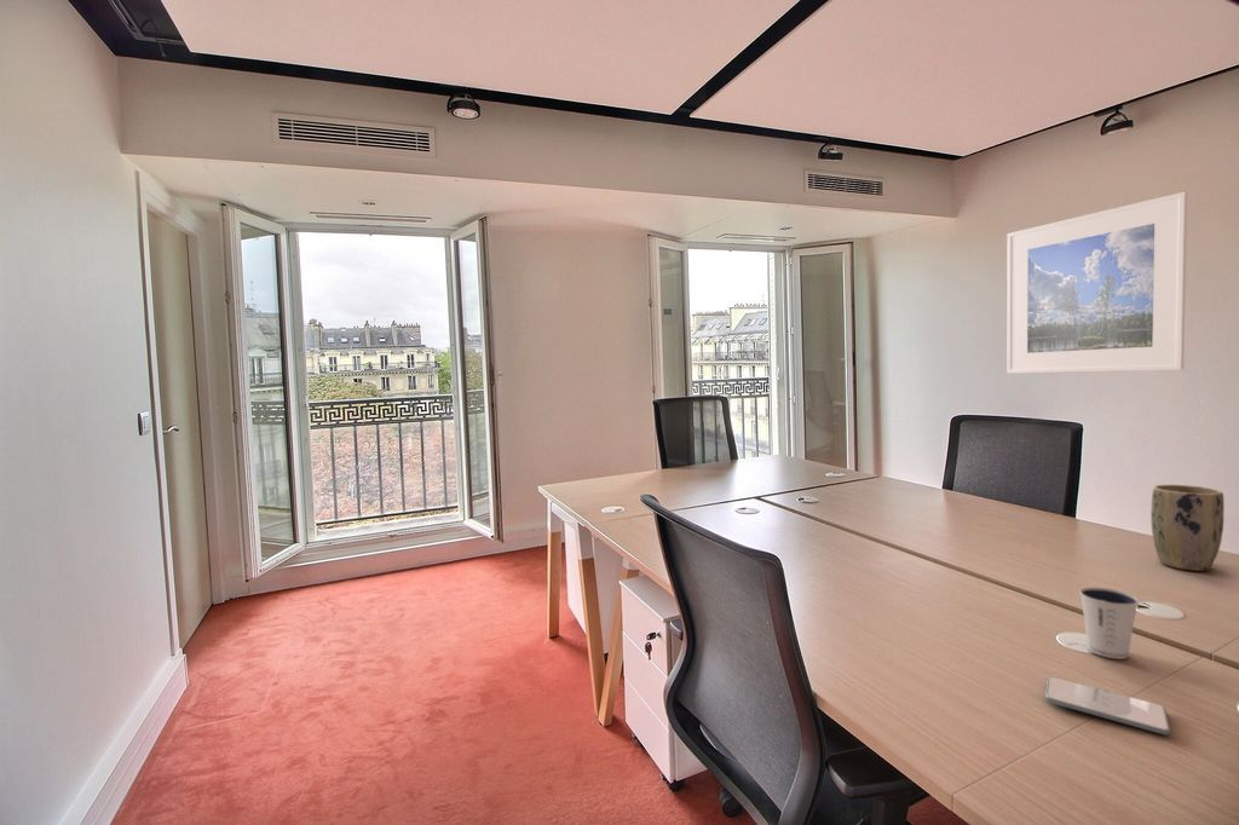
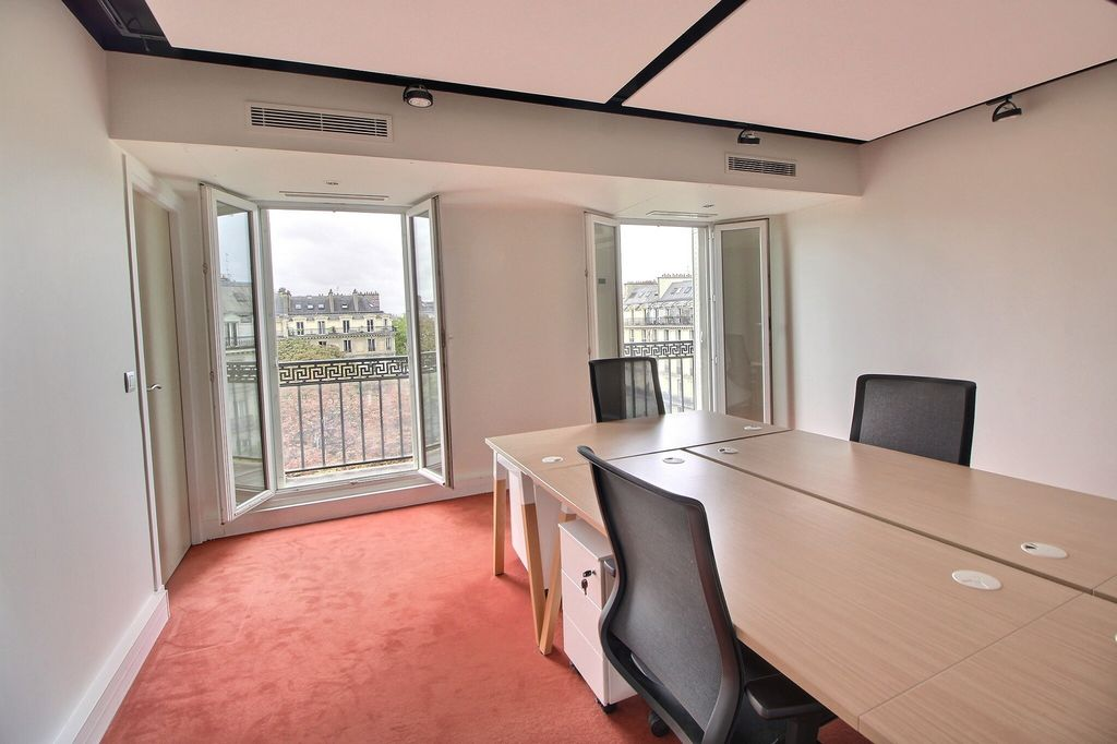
- plant pot (1186, 526)
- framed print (1085, 294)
- dixie cup (1107, 623)
- smartphone (1103, 703)
